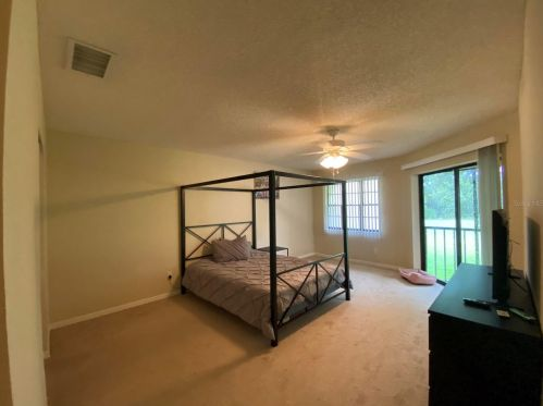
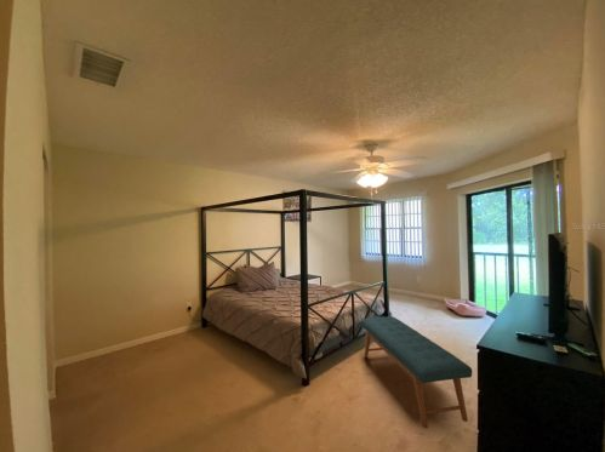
+ bench (405, 357)
